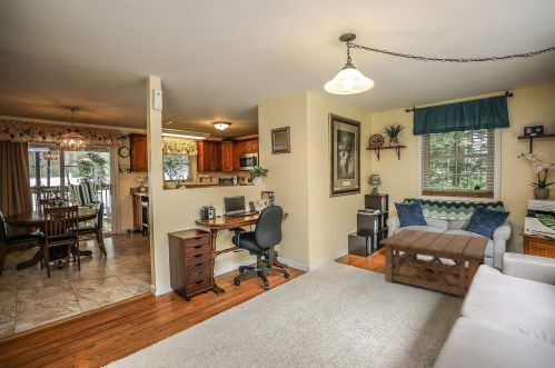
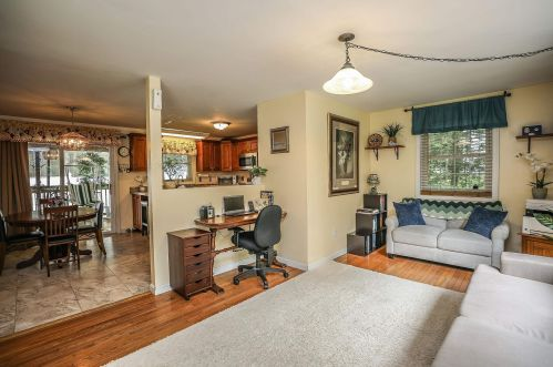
- coffee table (435, 259)
